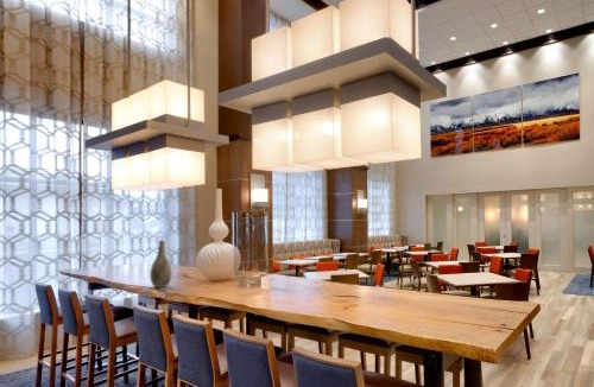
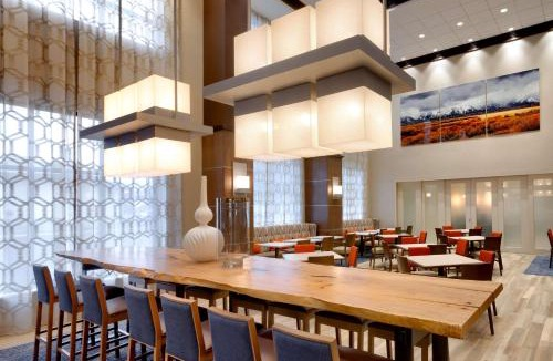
- vase (160, 264)
